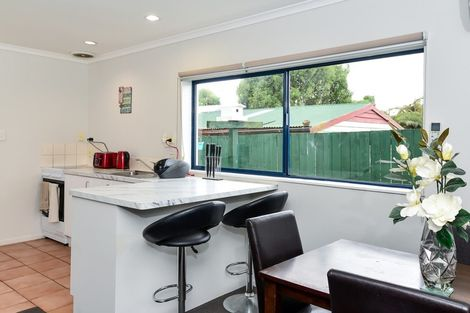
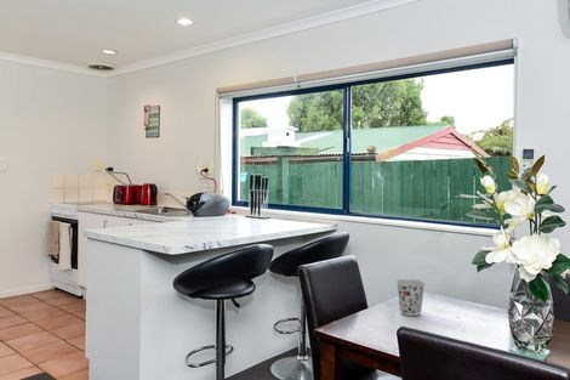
+ cup (410, 297)
